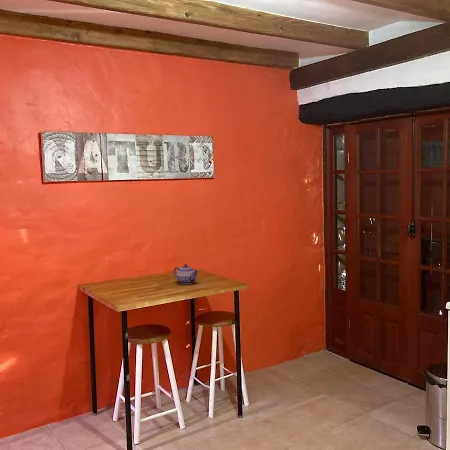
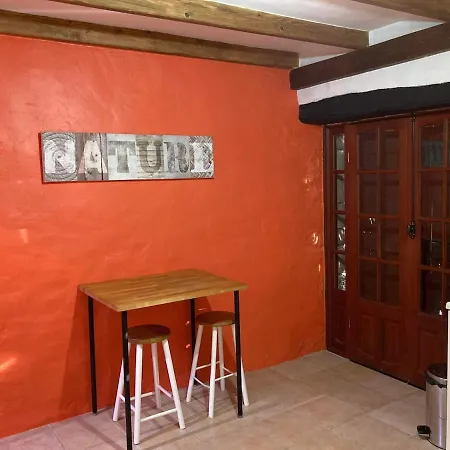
- teapot (186, 273)
